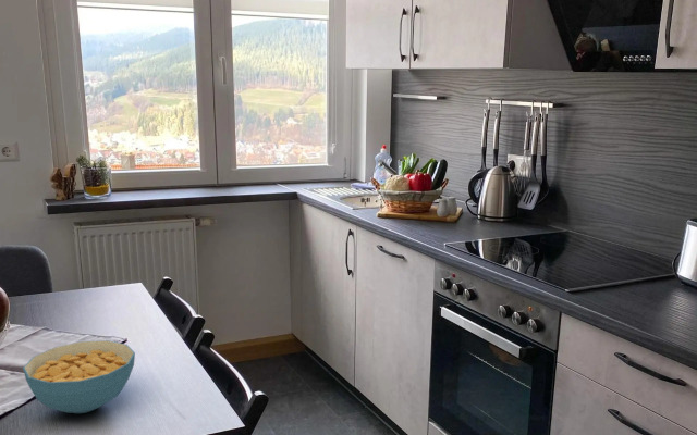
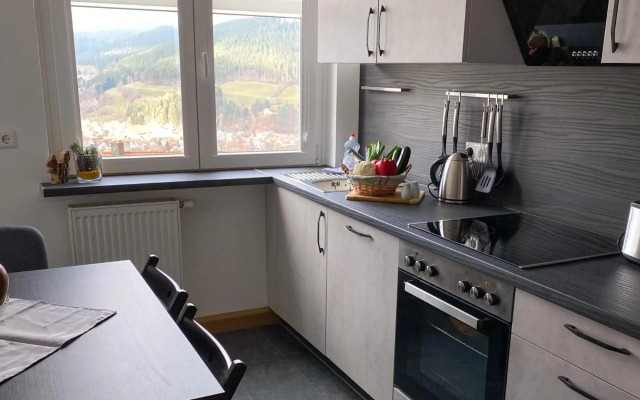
- cereal bowl (82, 383)
